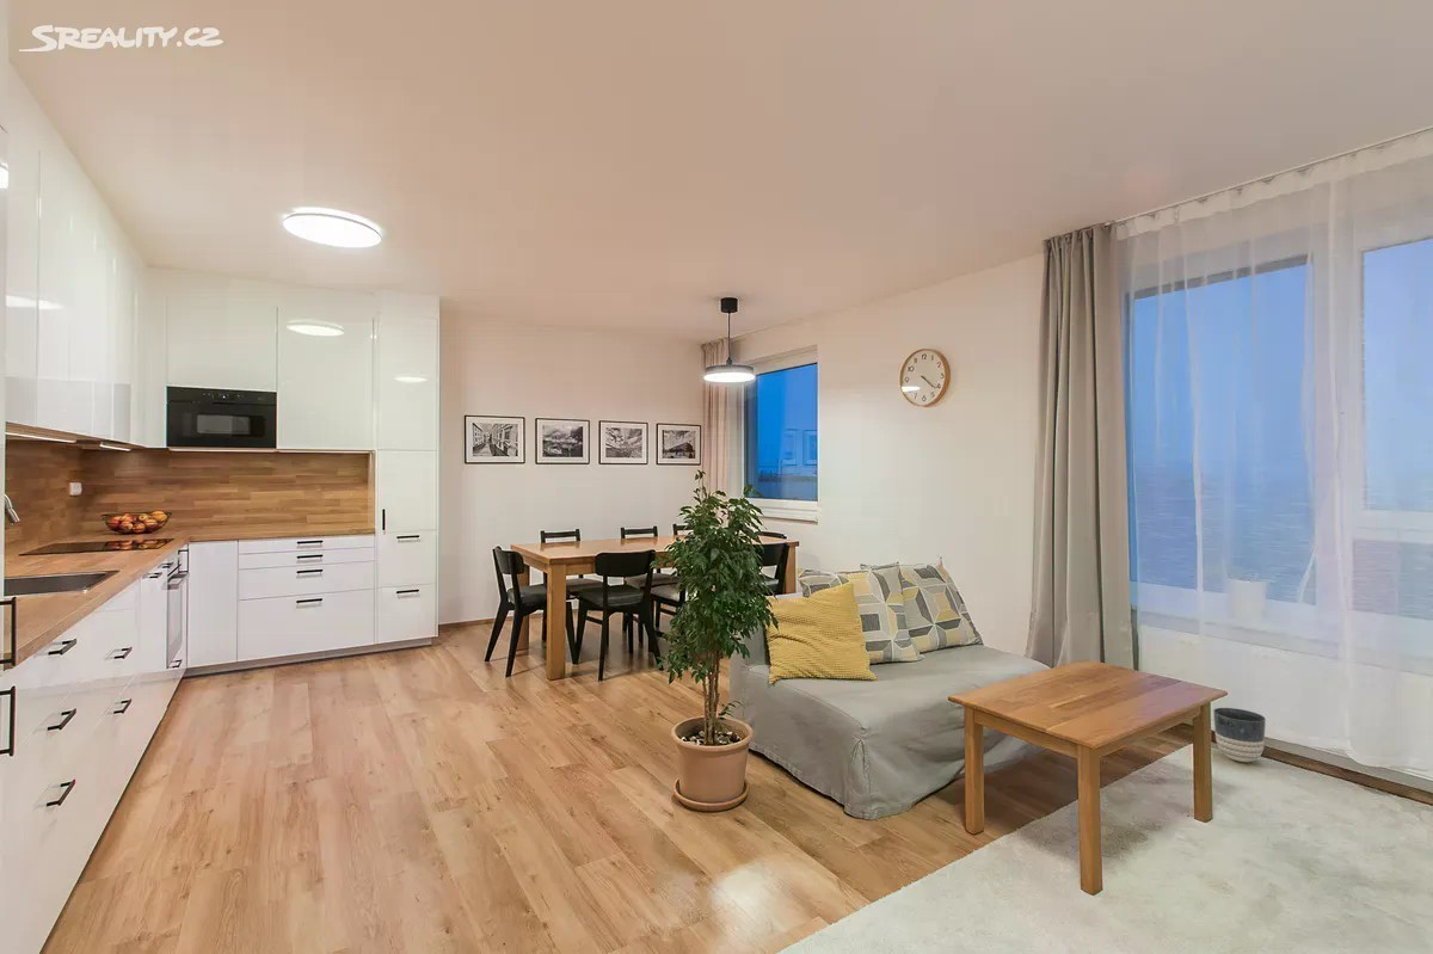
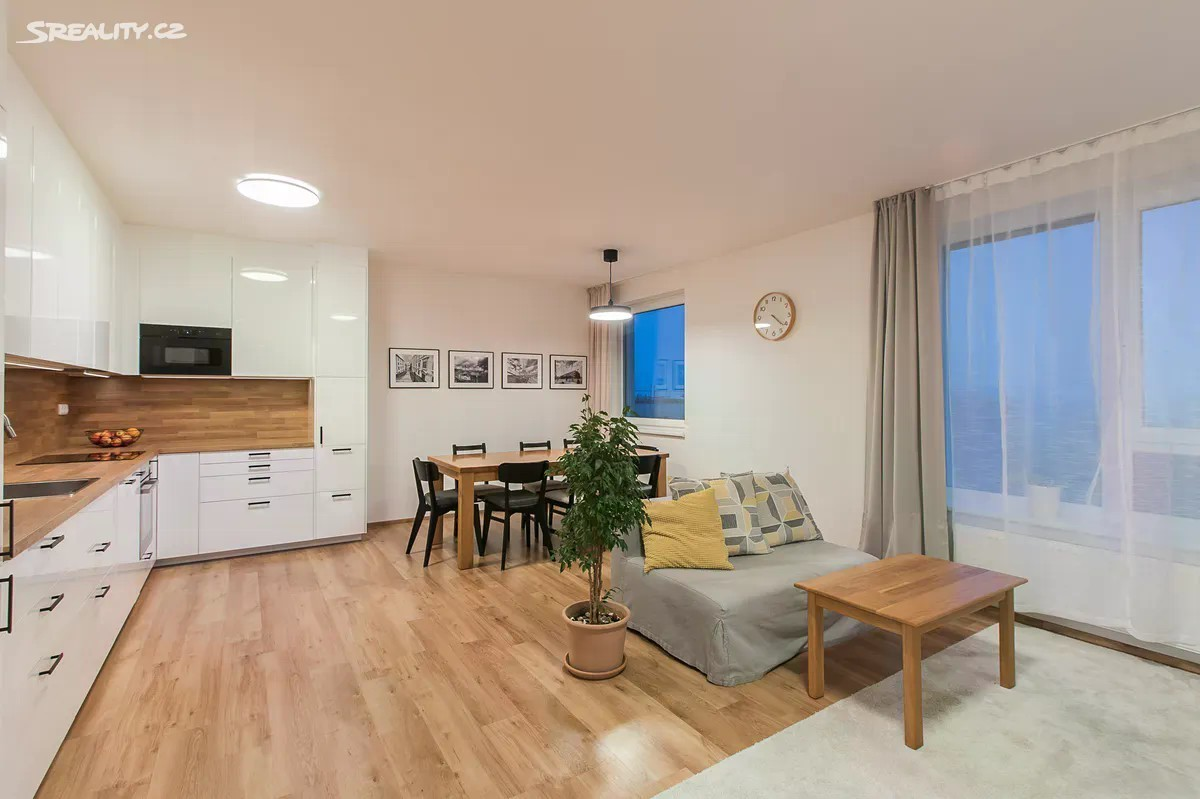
- planter (1238, 737)
